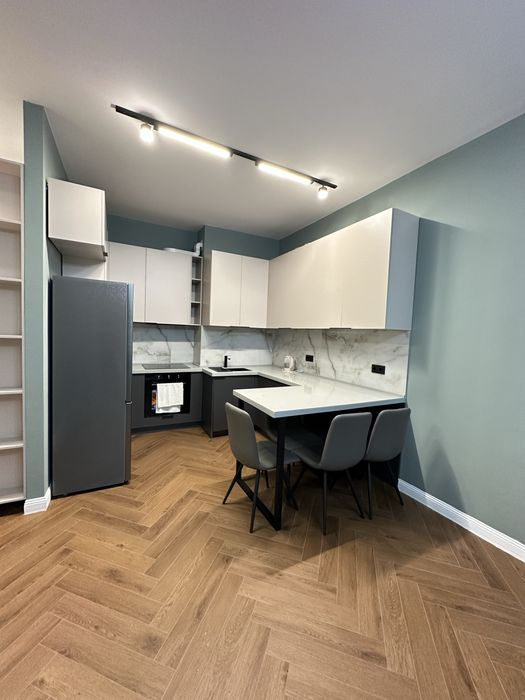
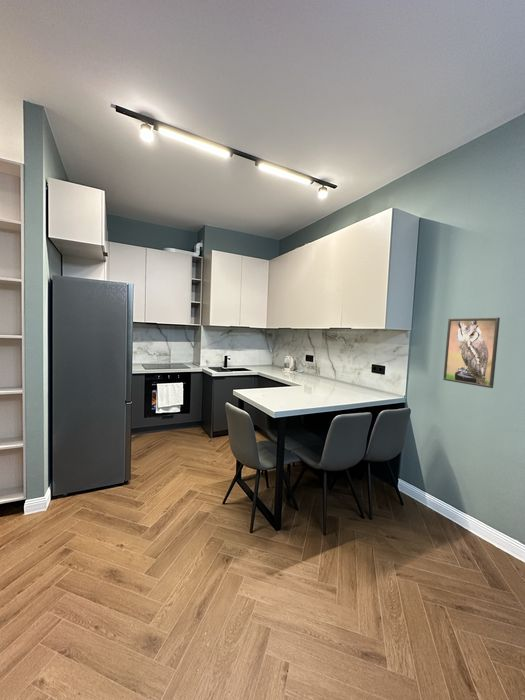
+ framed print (469, 351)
